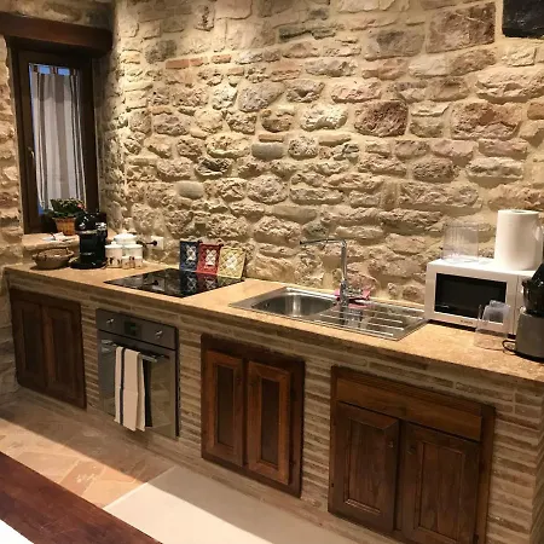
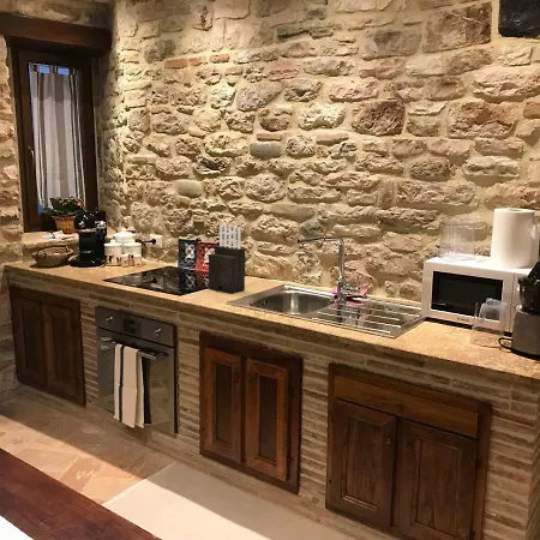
+ knife block (224, 258)
